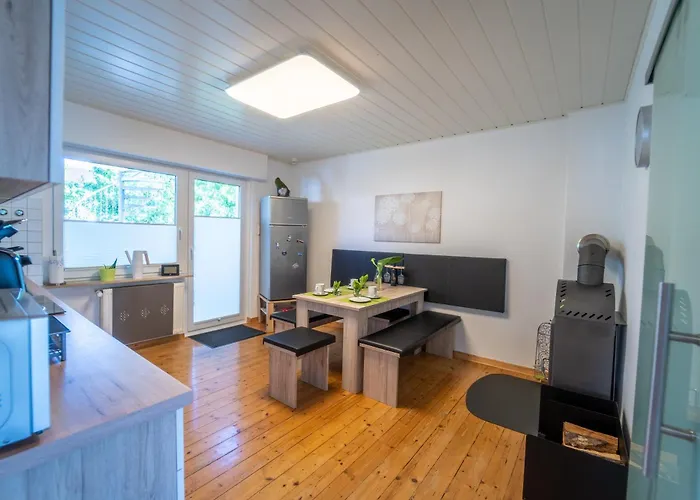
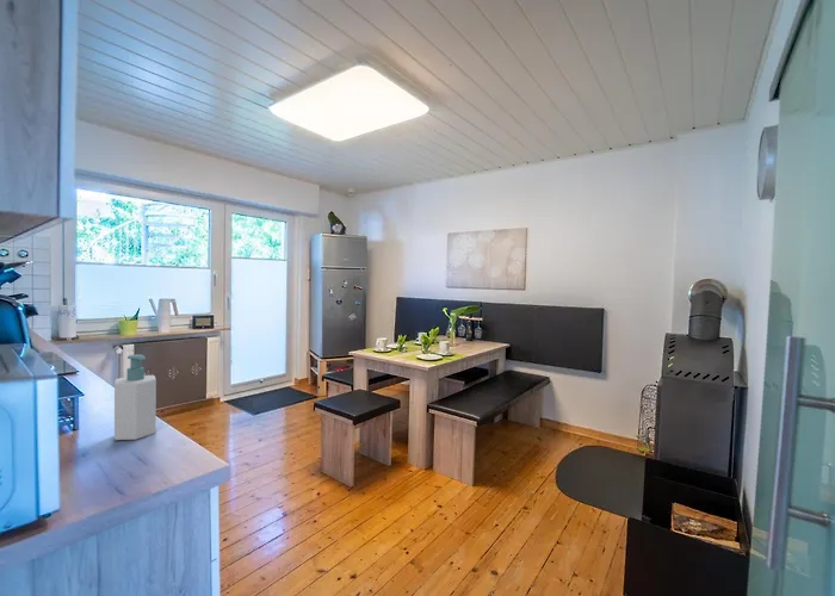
+ soap bottle (135, 395)
